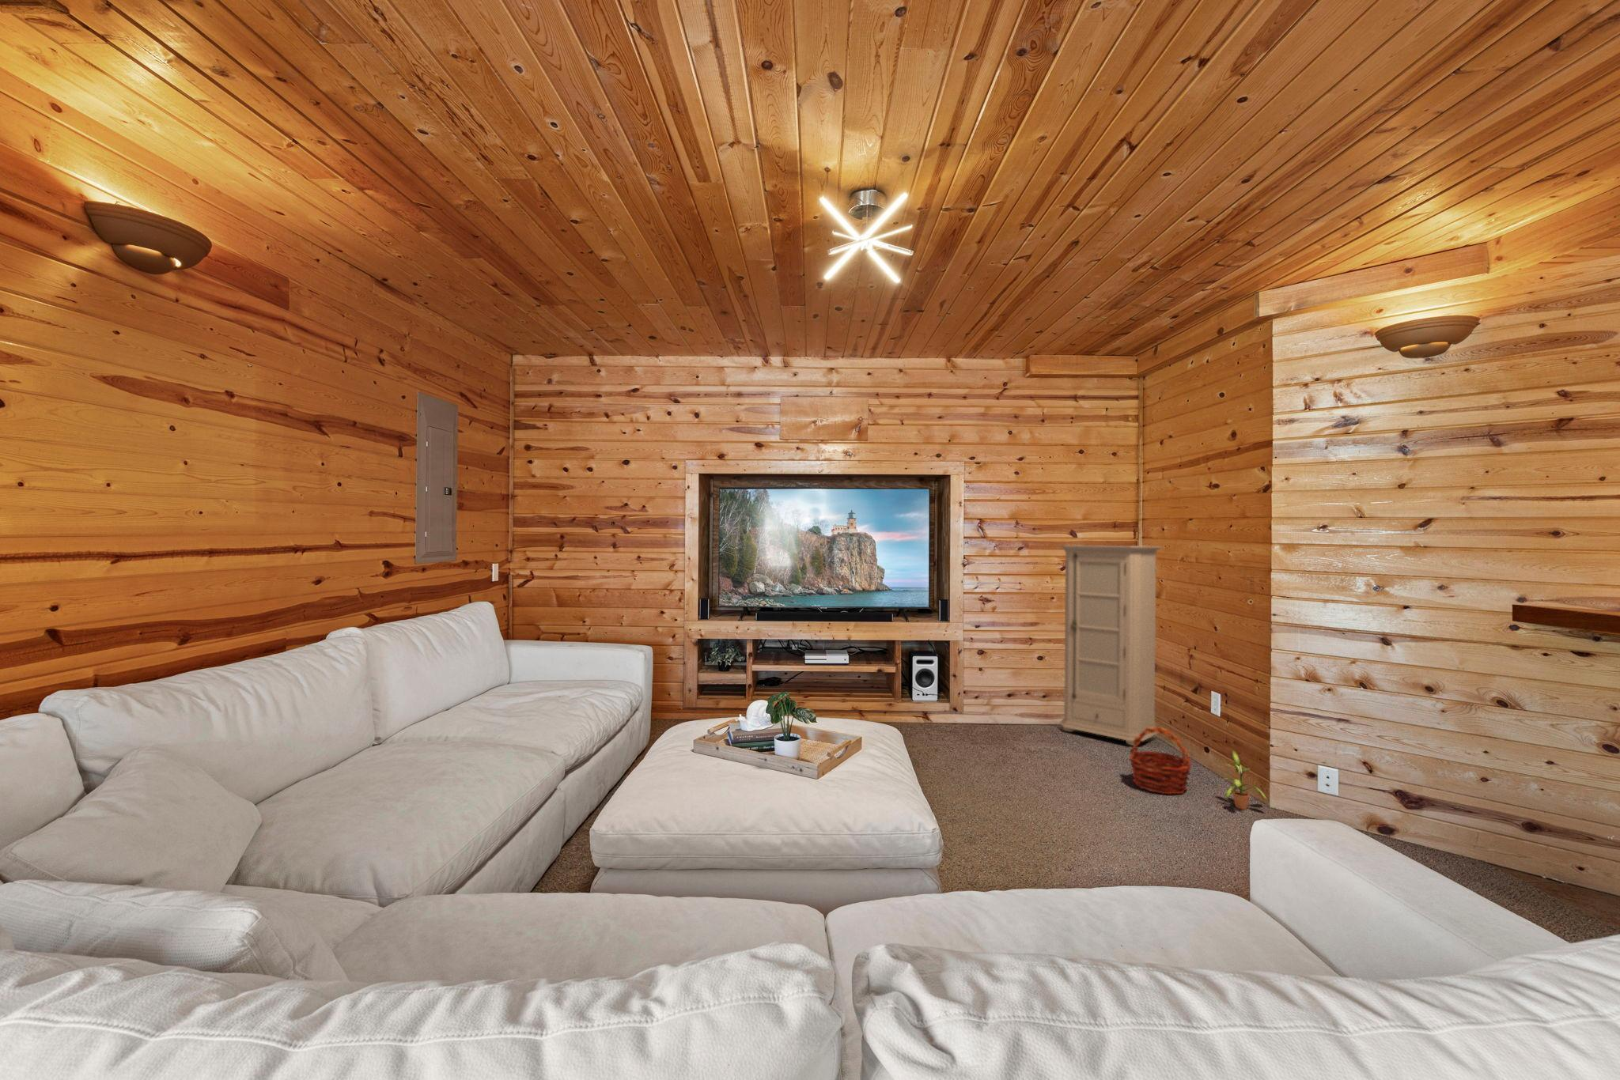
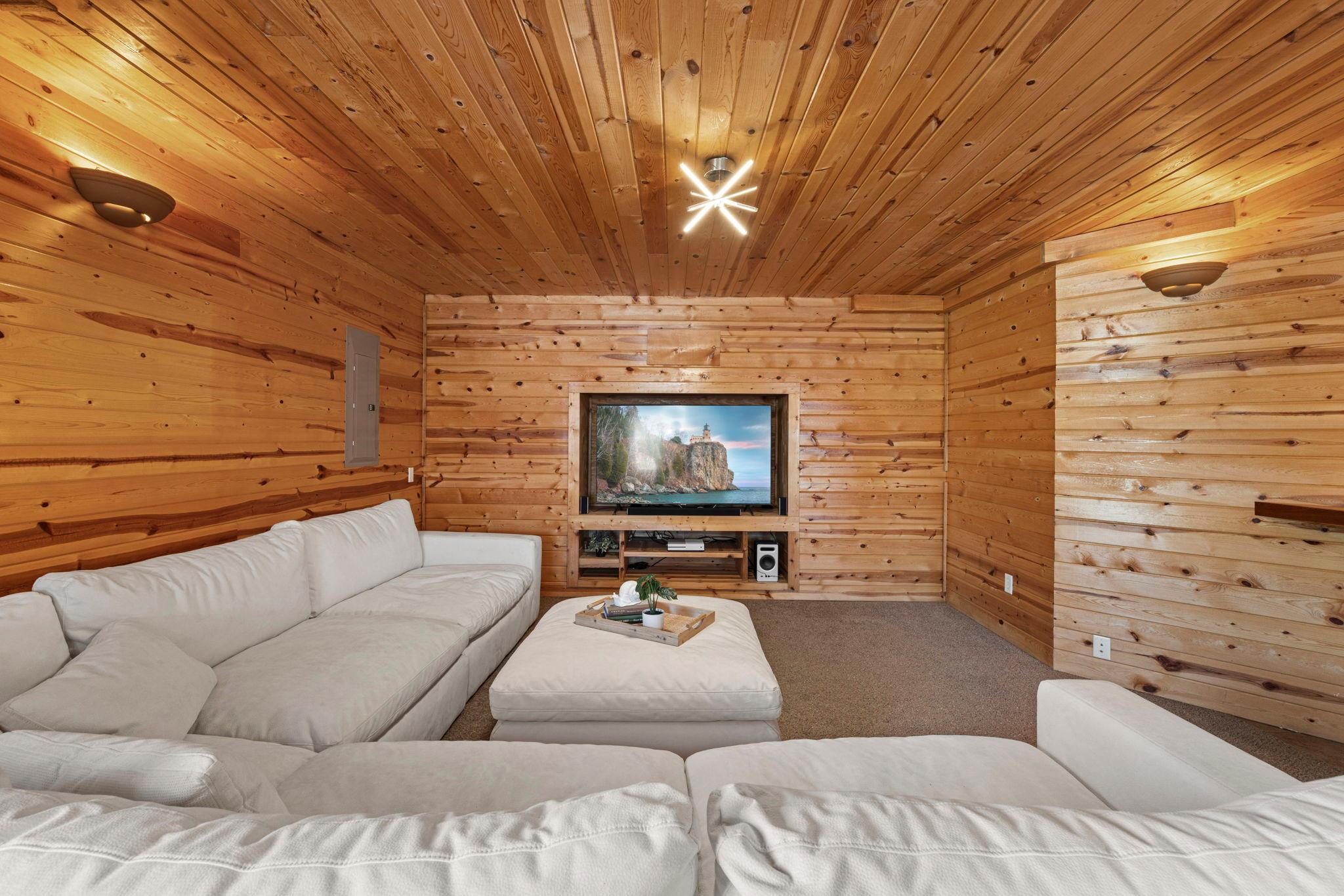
- basket (1158, 757)
- potted plant (1242, 780)
- cabinet (1108, 639)
